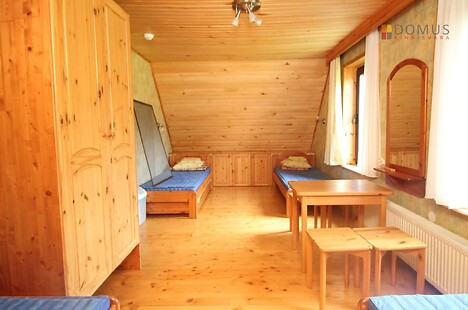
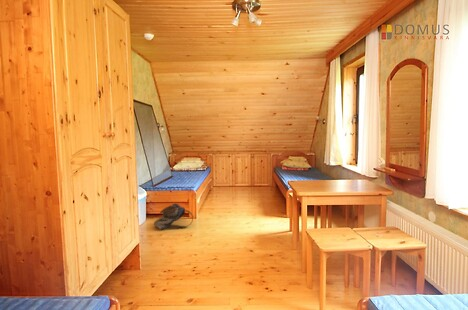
+ backpack (172, 215)
